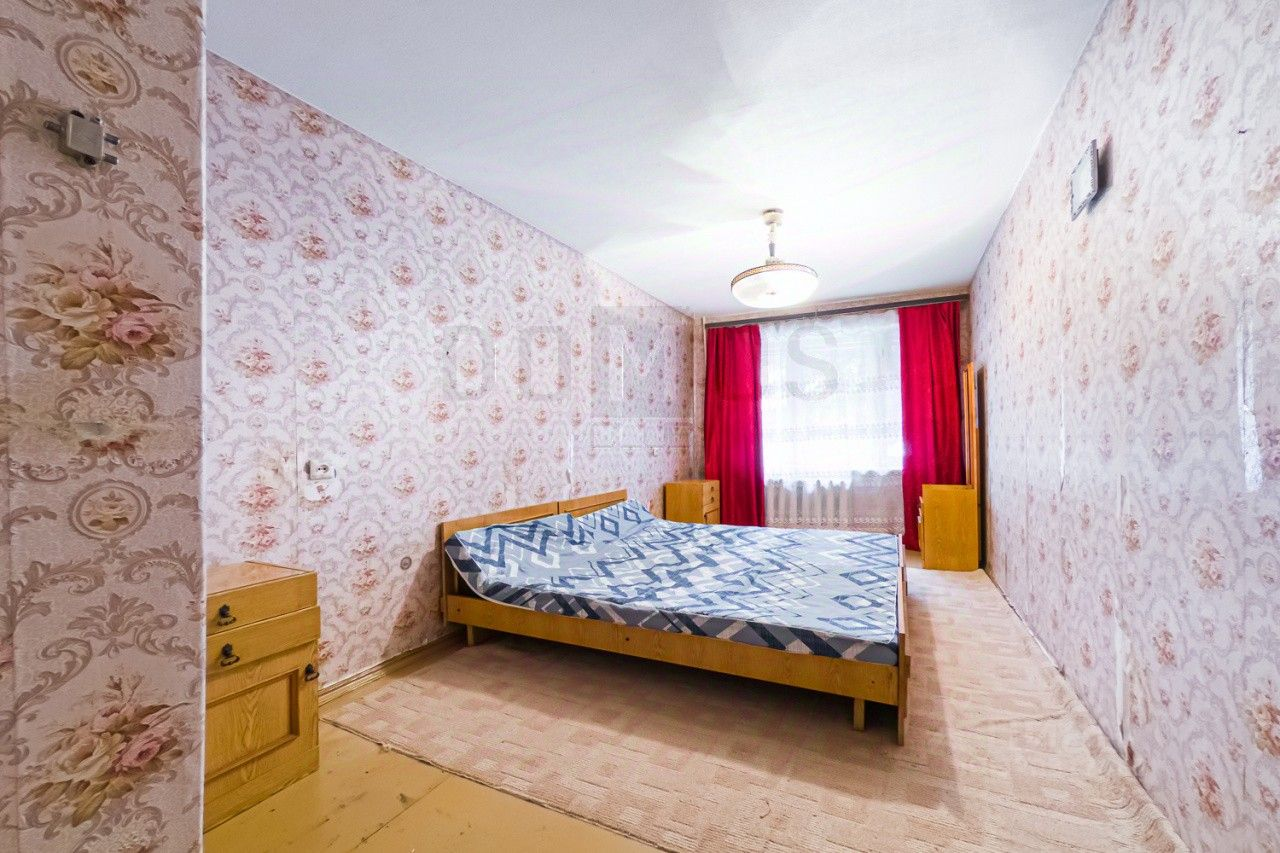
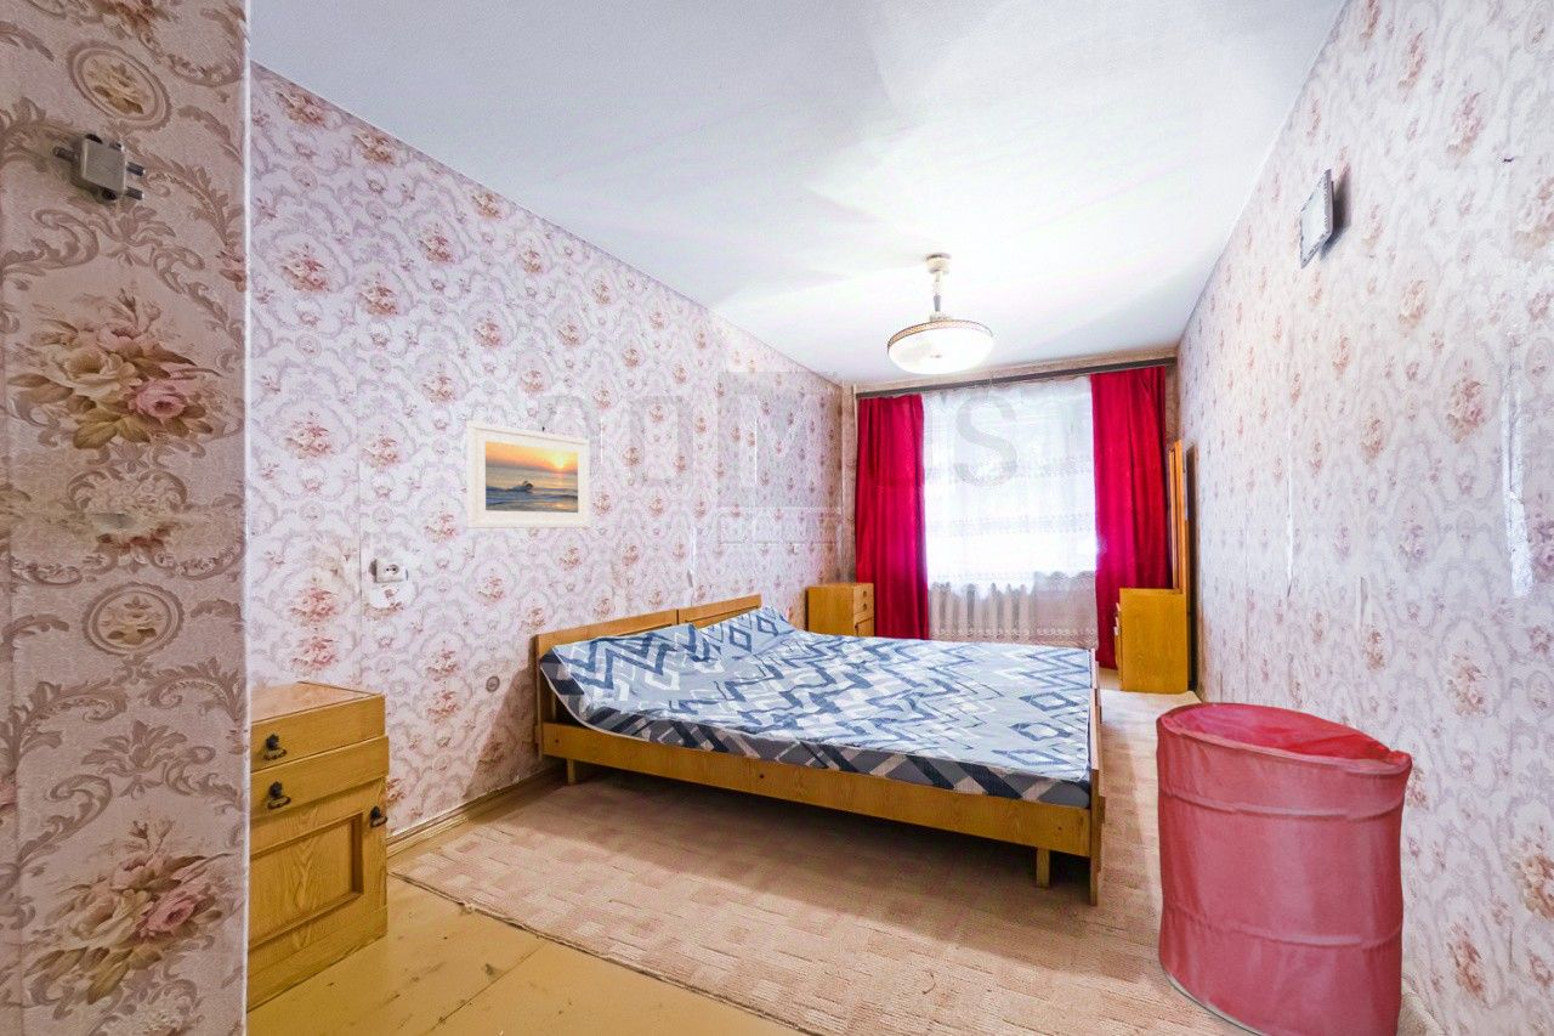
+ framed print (534, 479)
+ laundry hamper (1272, 850)
